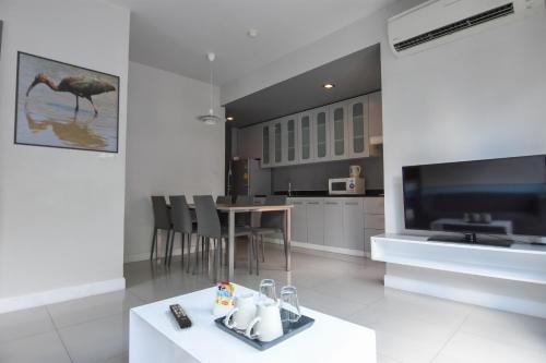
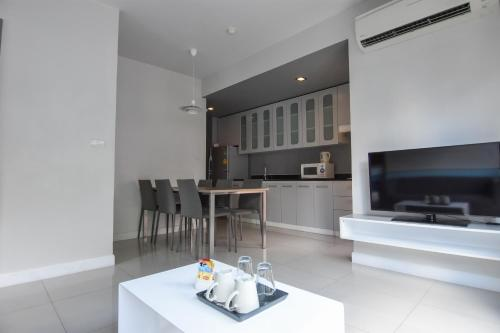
- remote control (179, 314)
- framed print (72, 107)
